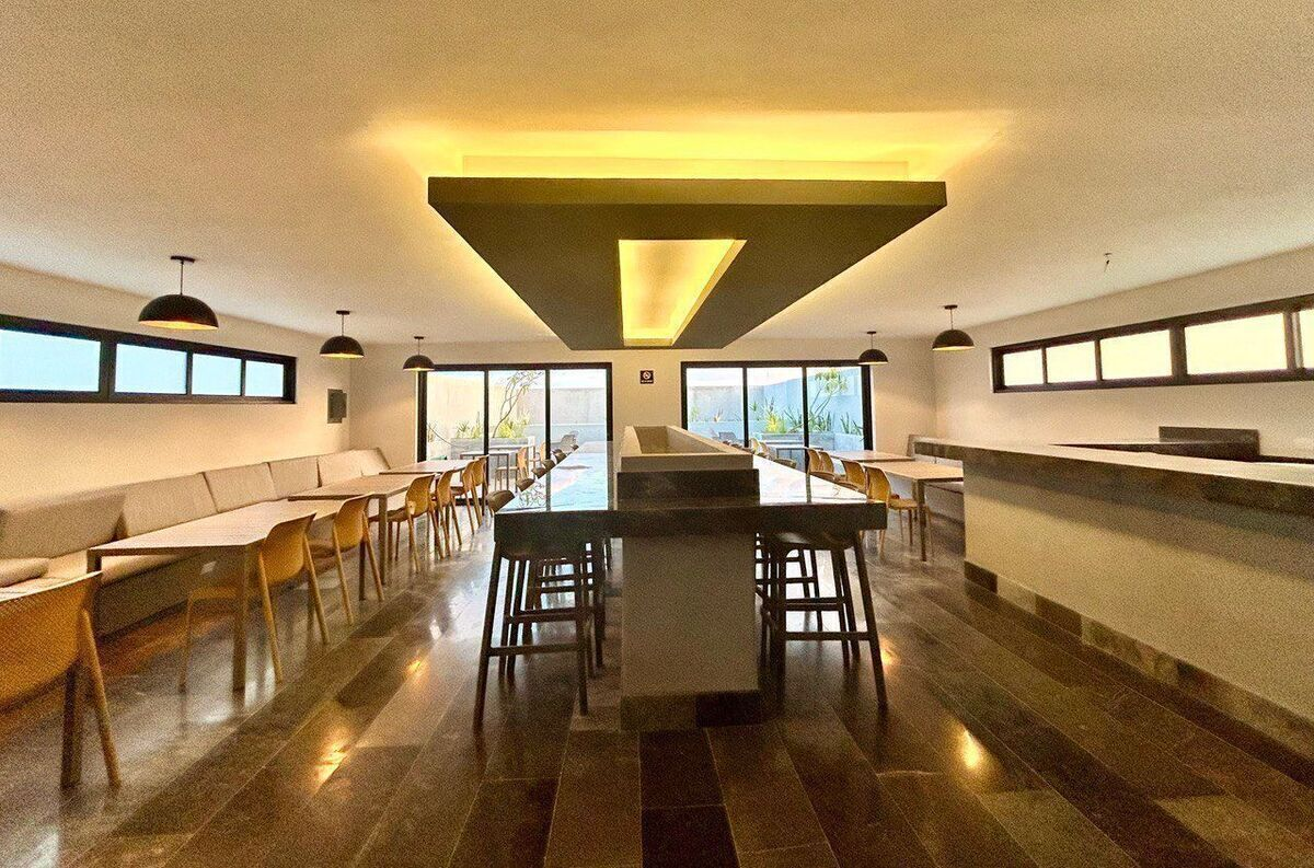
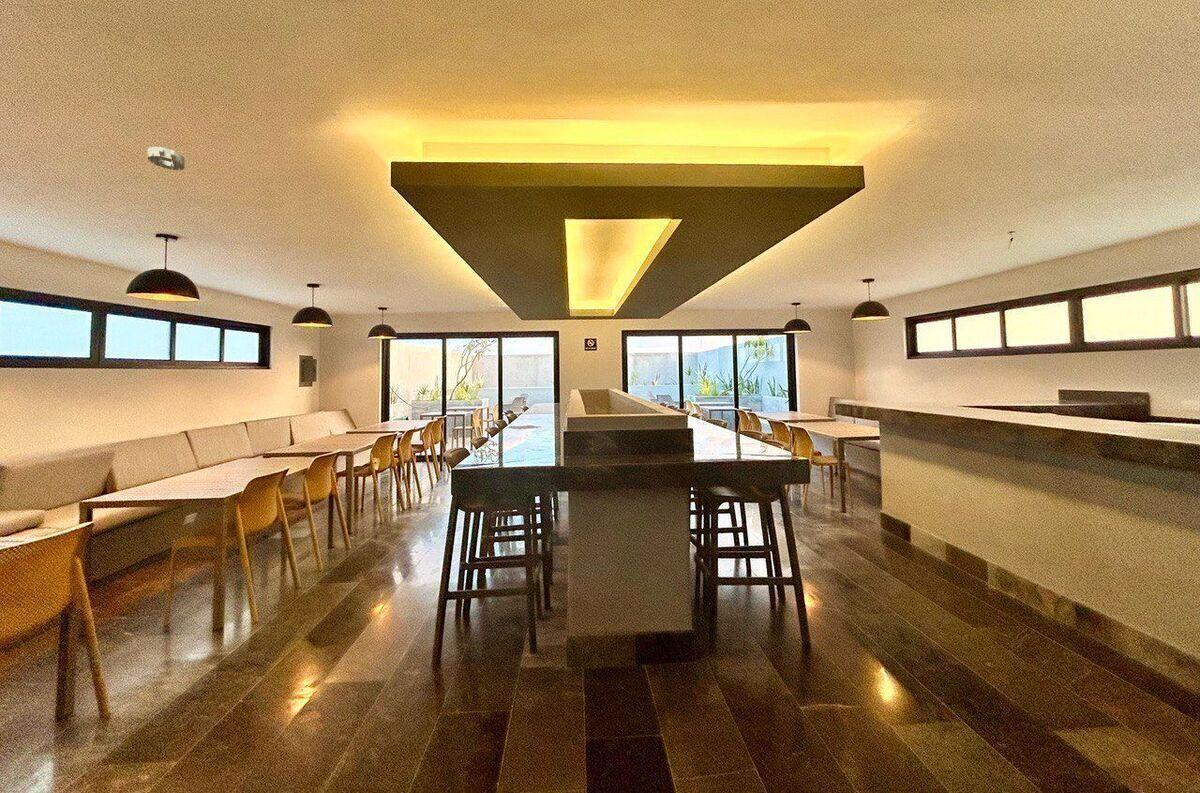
+ smoke detector (166, 158)
